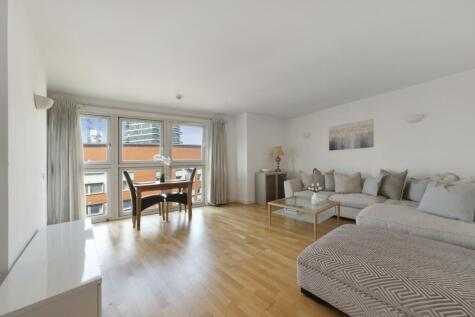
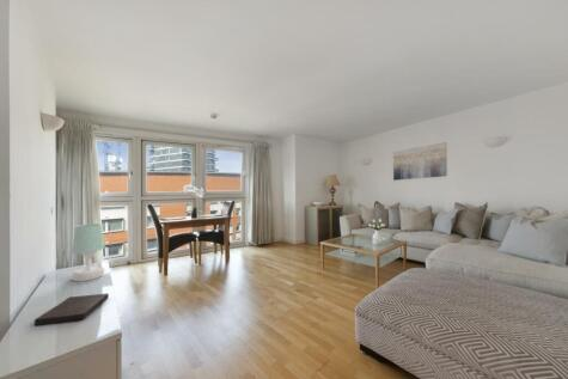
+ table lamp (88, 250)
+ book (75, 307)
